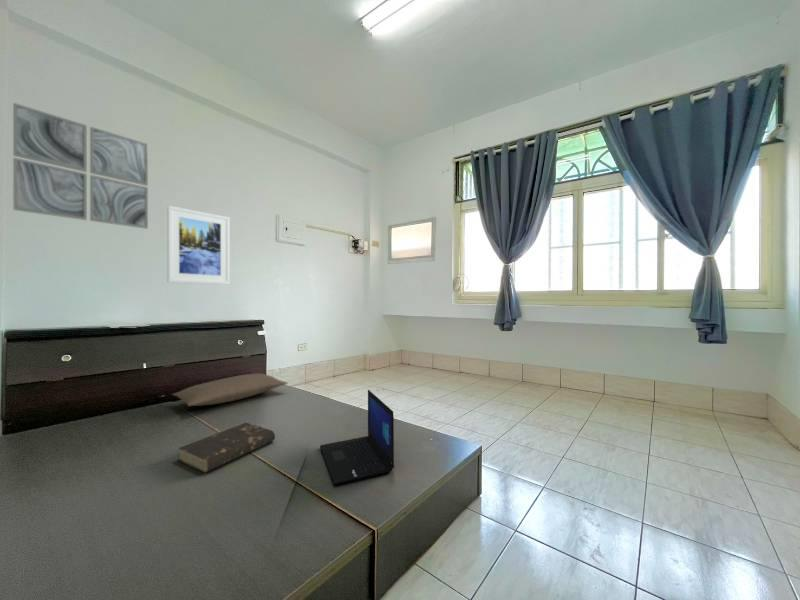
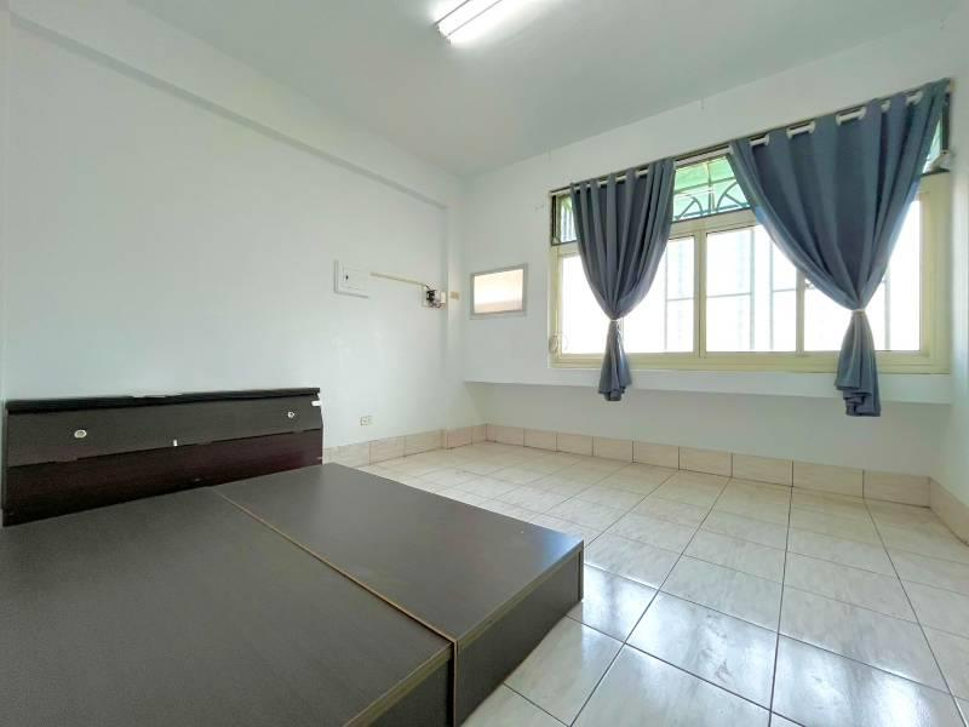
- laptop (355, 438)
- wall art (86, 174)
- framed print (200, 247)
- book (229, 444)
- pillow (233, 388)
